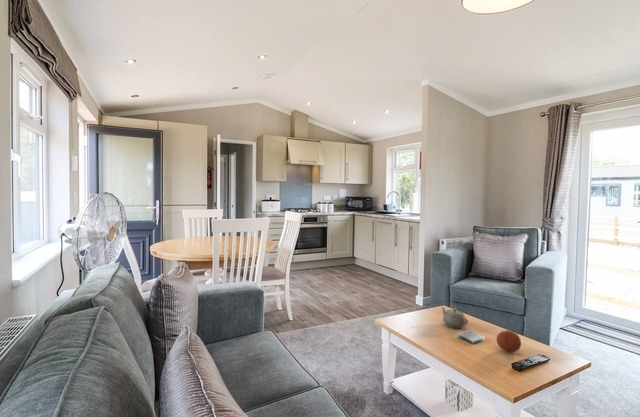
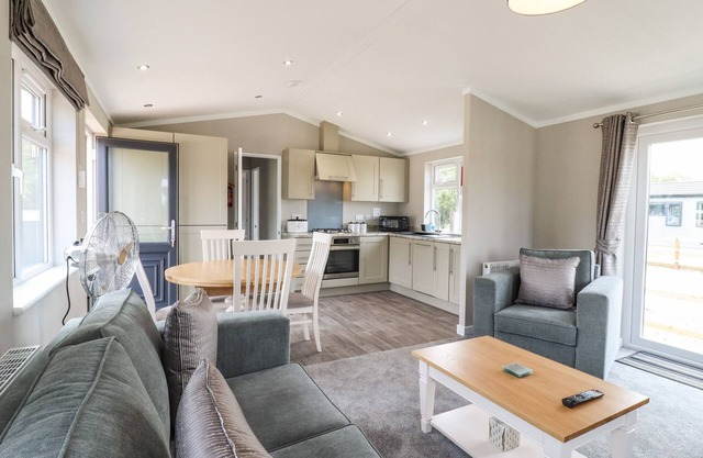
- fruit (508, 340)
- teapot (453, 316)
